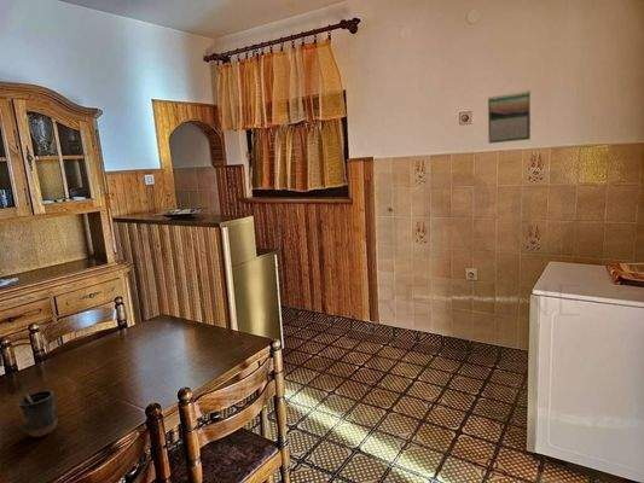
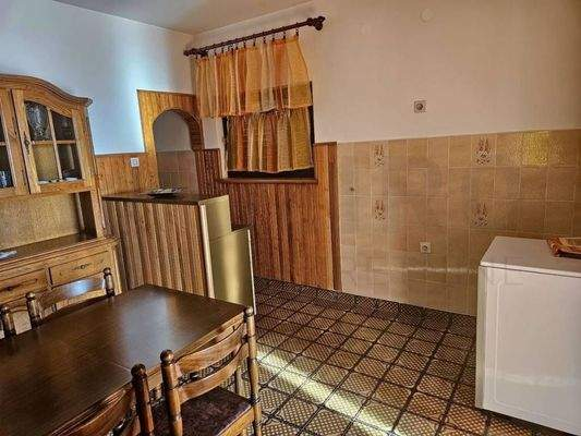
- mug (37, 409)
- calendar (509, 117)
